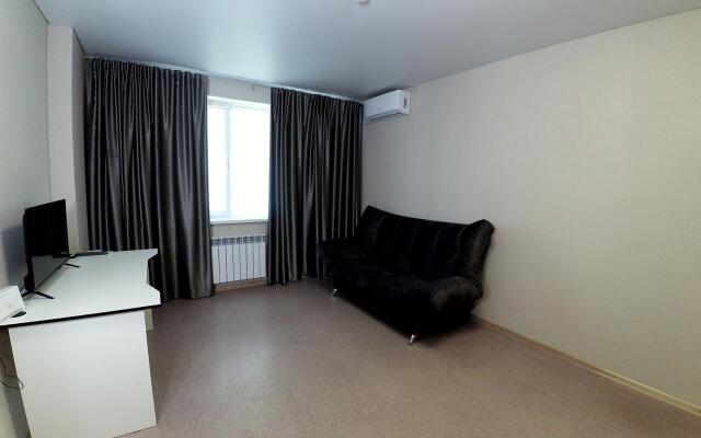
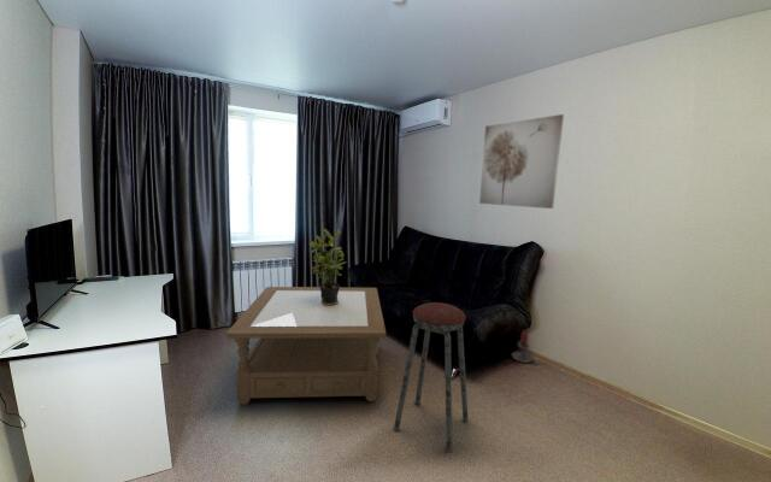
+ wall art (516, 164)
+ candle holder (525, 346)
+ potted plant (326, 266)
+ coffee table (316, 337)
+ music stool (445, 366)
